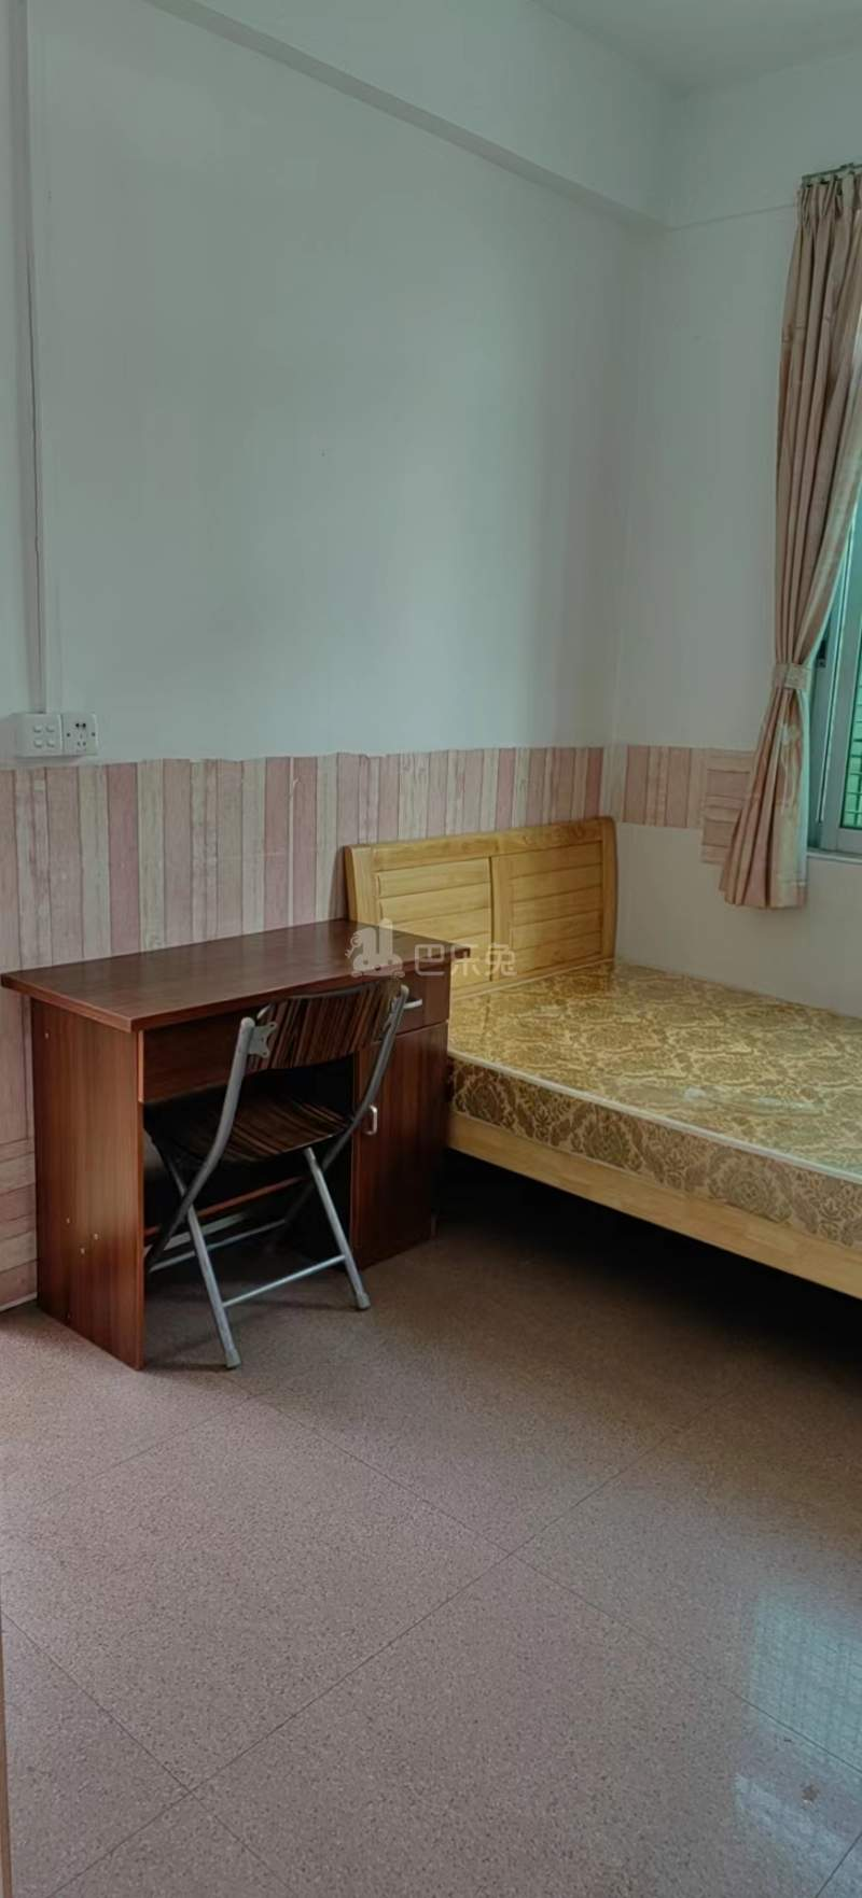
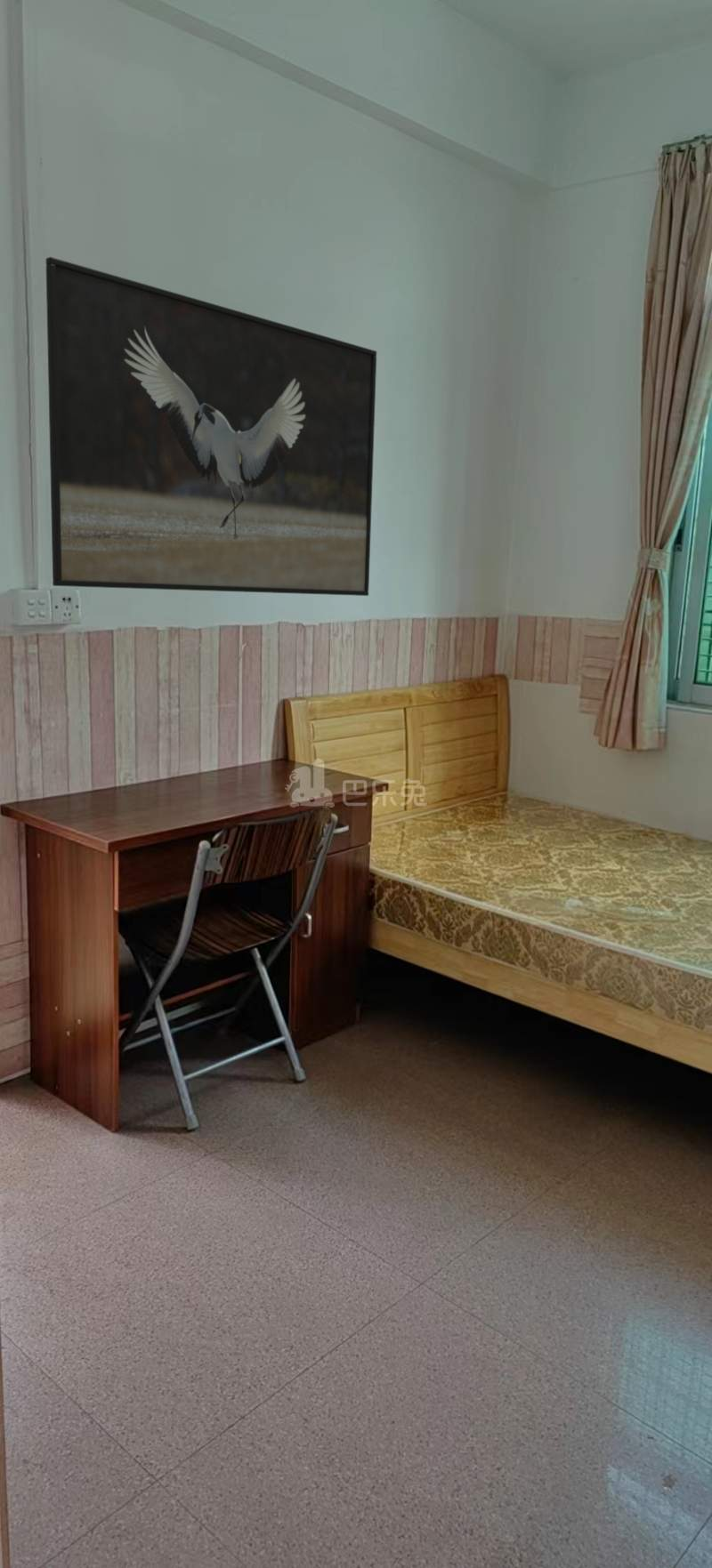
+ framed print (233, 454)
